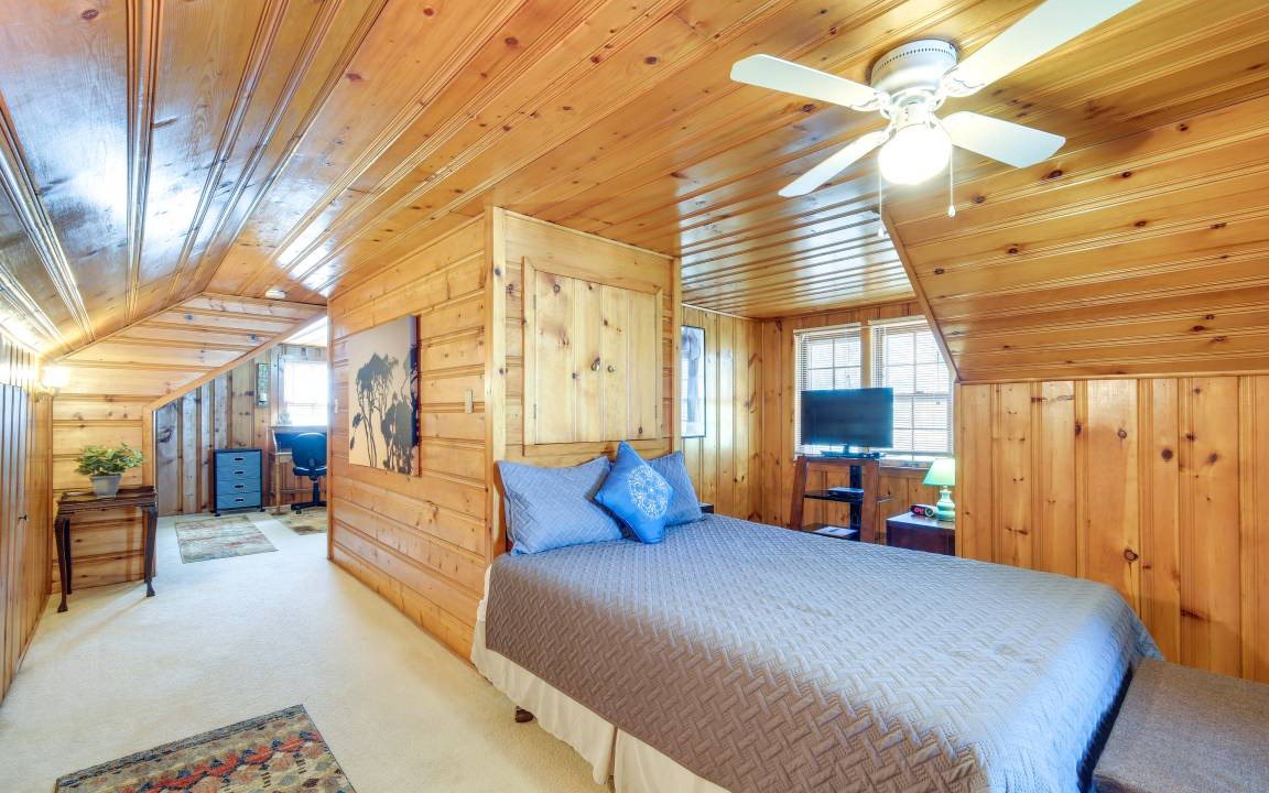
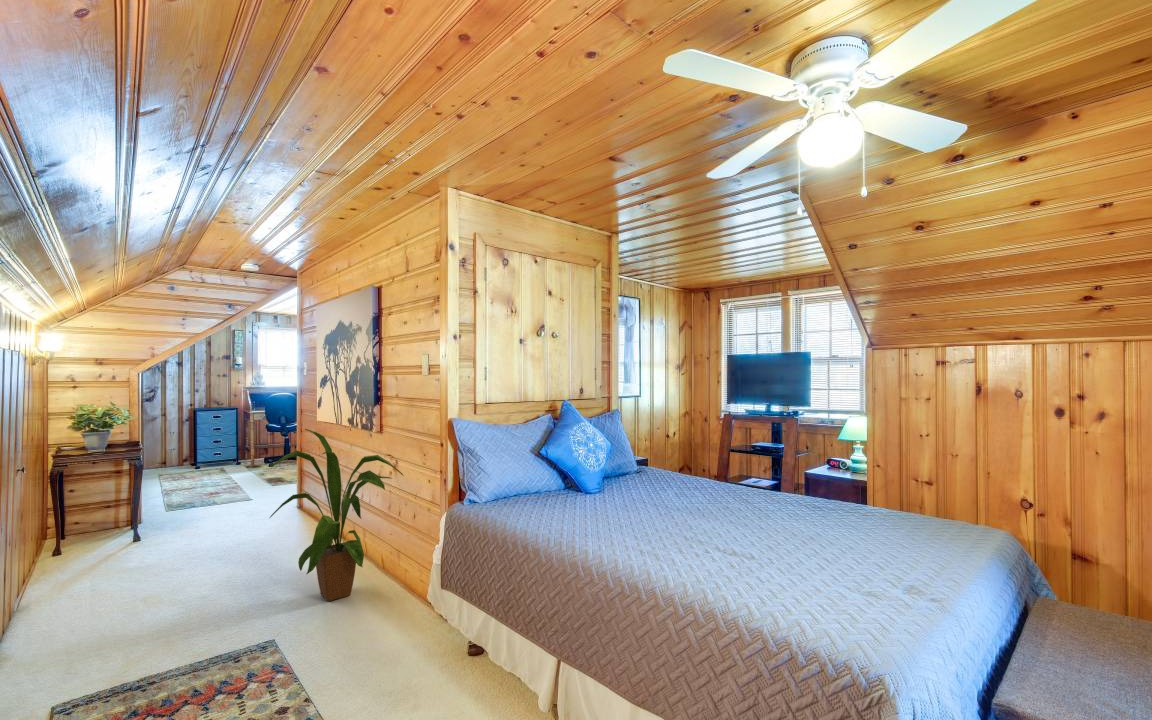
+ house plant (339, 516)
